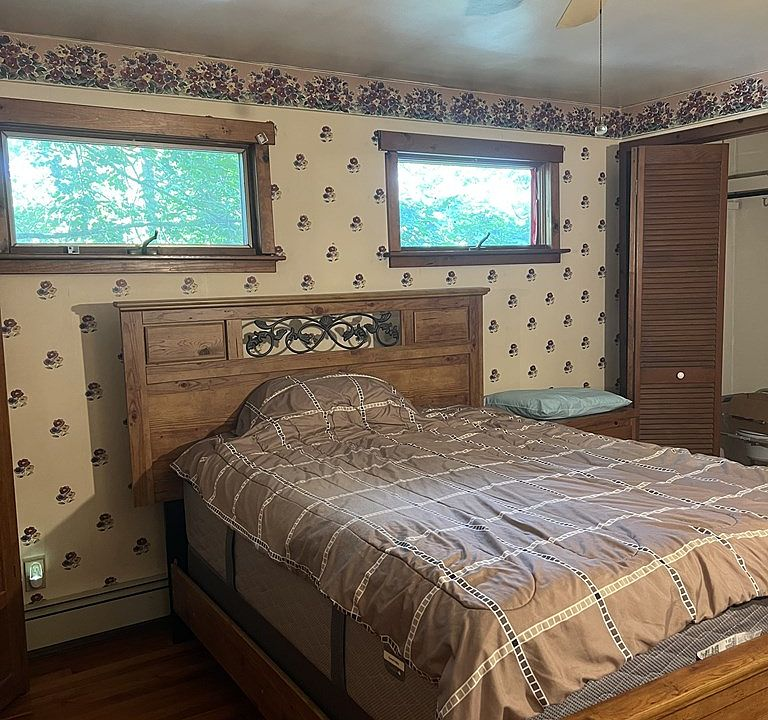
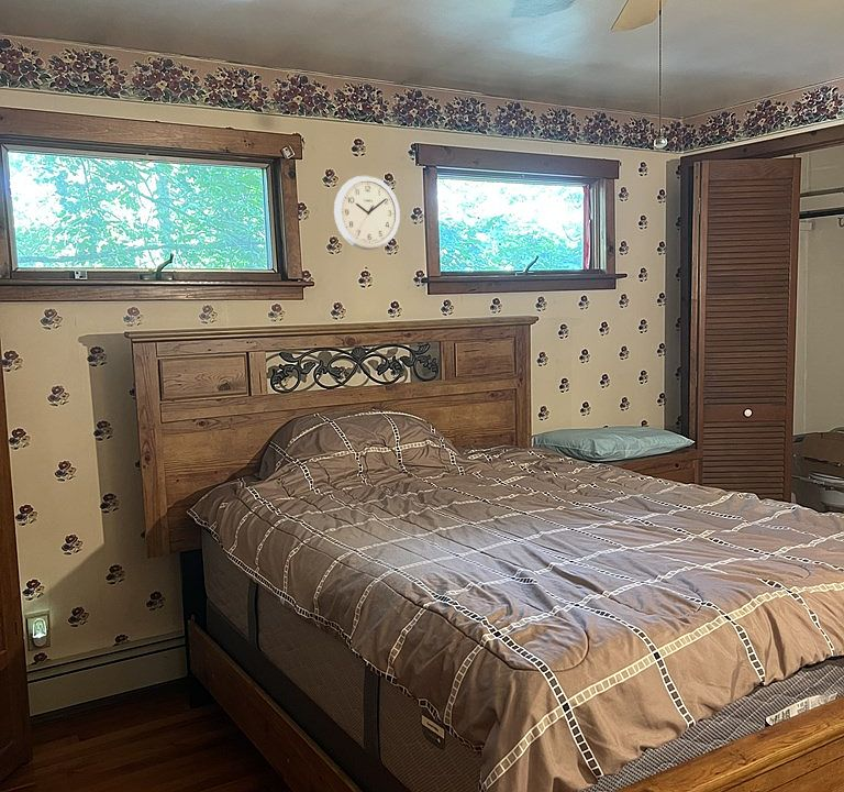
+ wall clock (368, 212)
